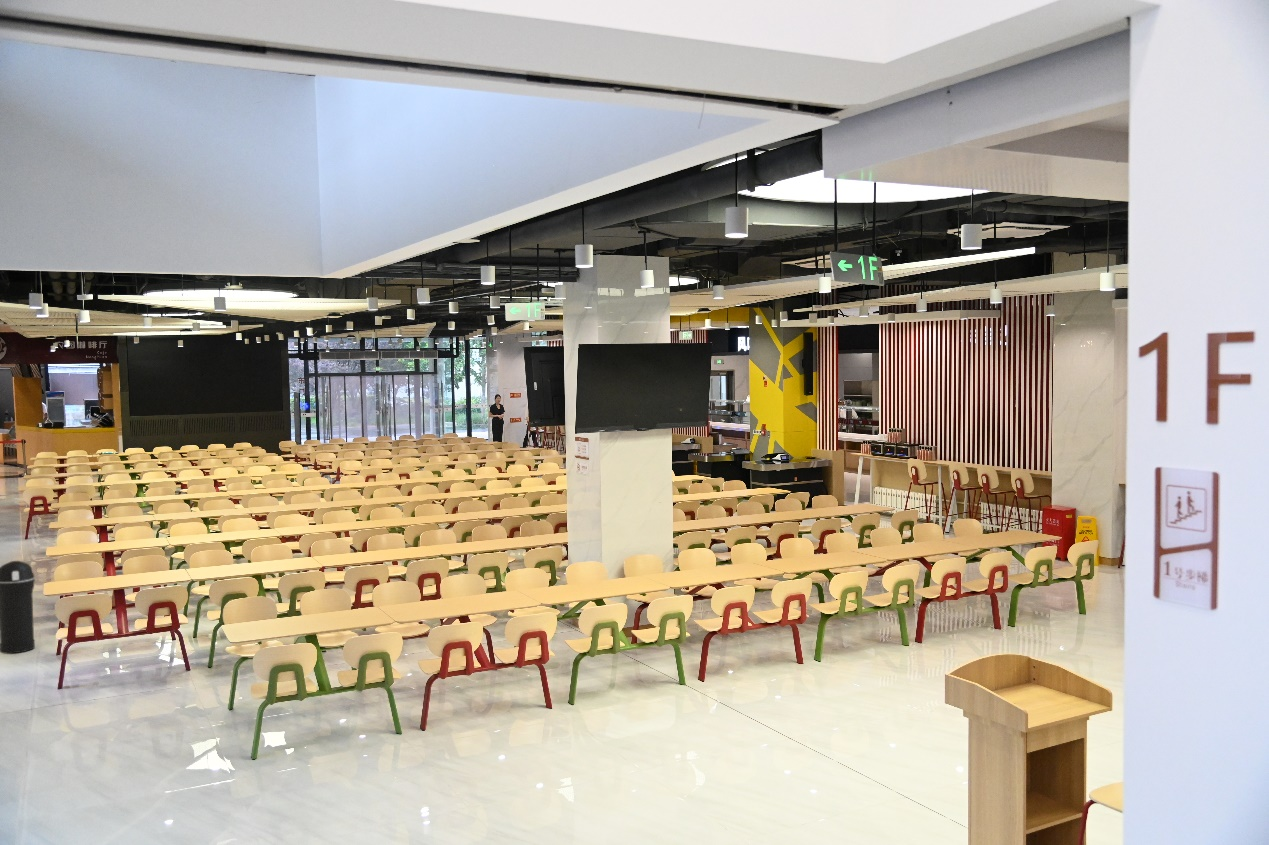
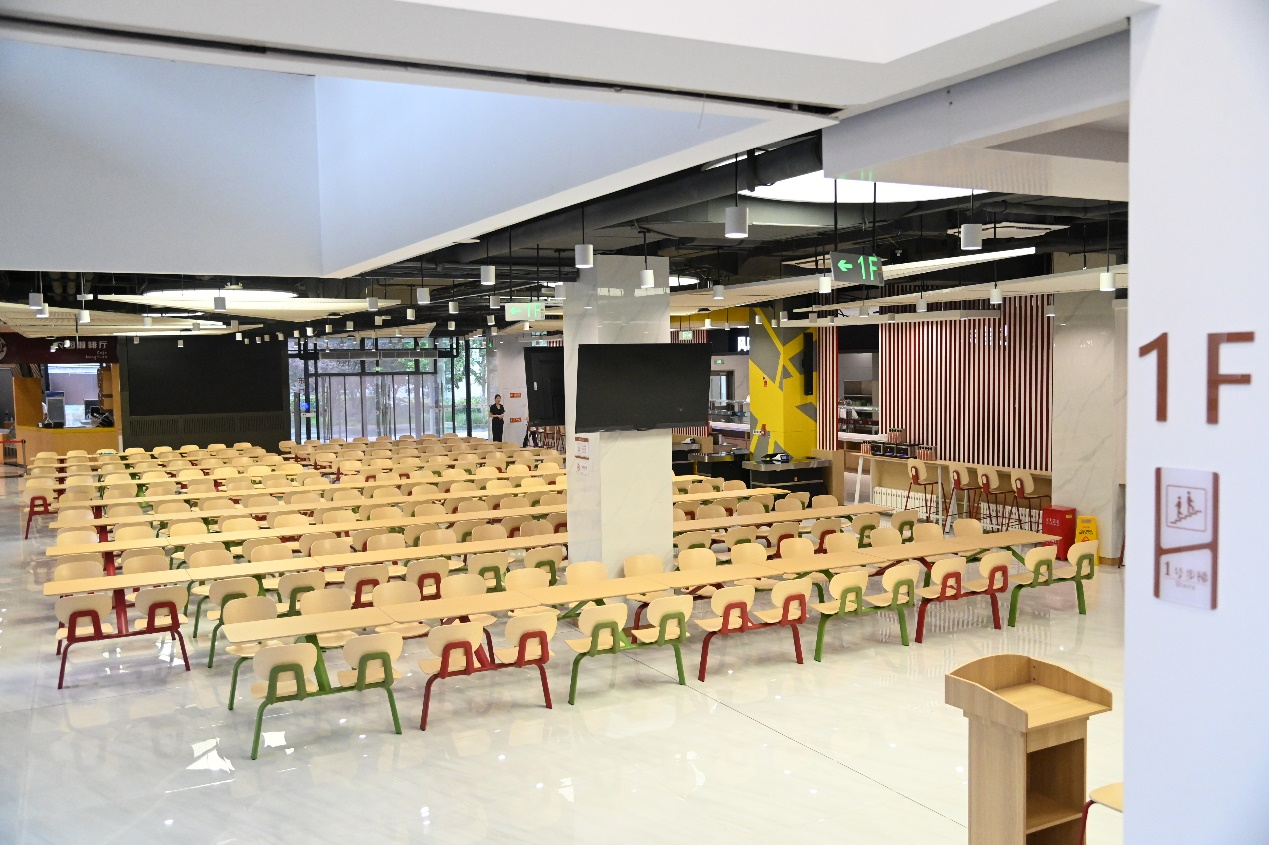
- trash can (16, 605)
